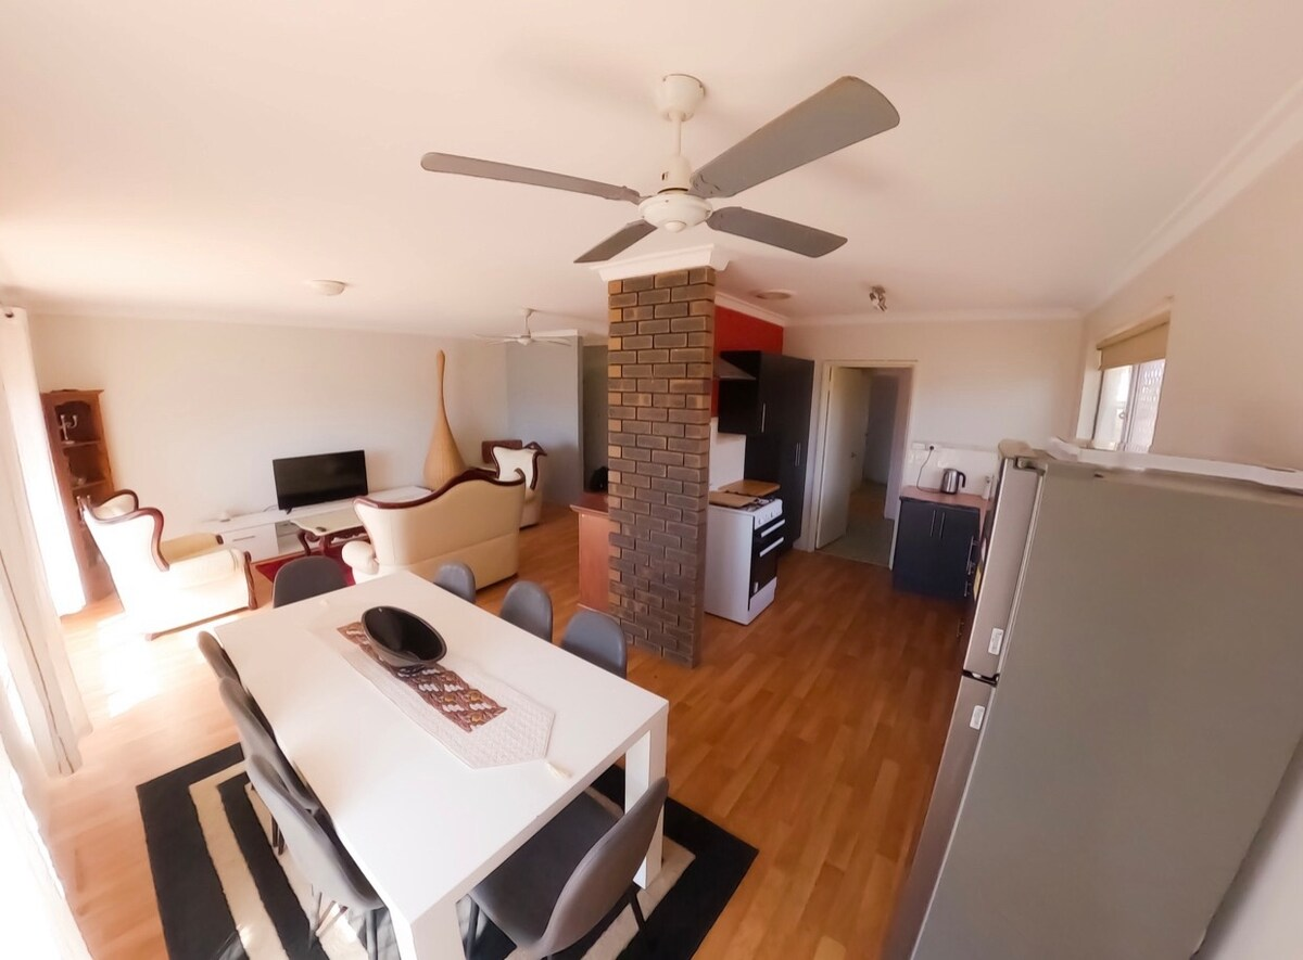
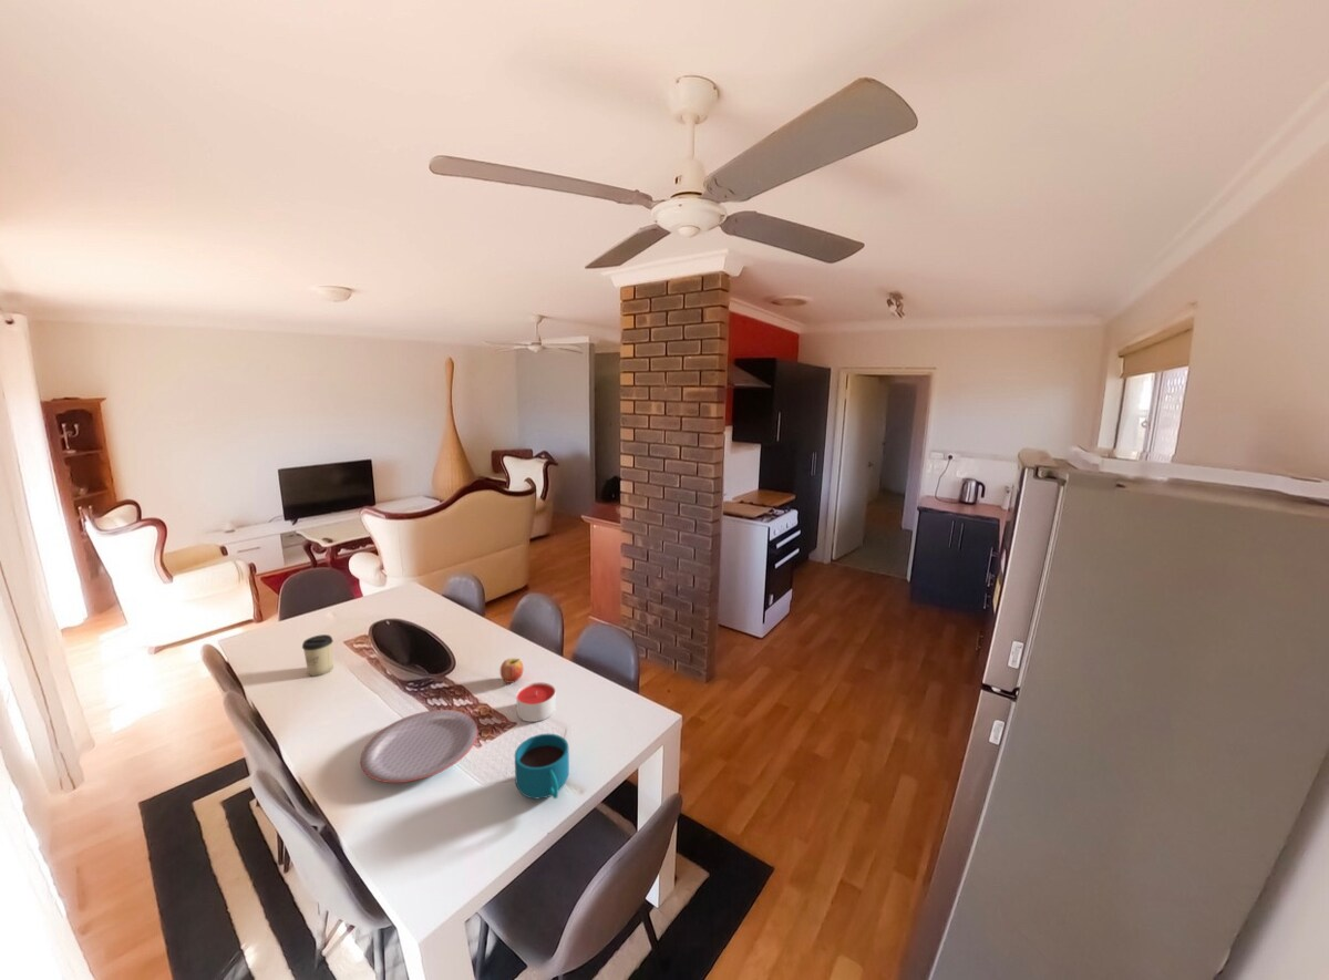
+ candle (536, 700)
+ cup (545, 772)
+ cup (319, 654)
+ plate (422, 745)
+ fruit (512, 670)
